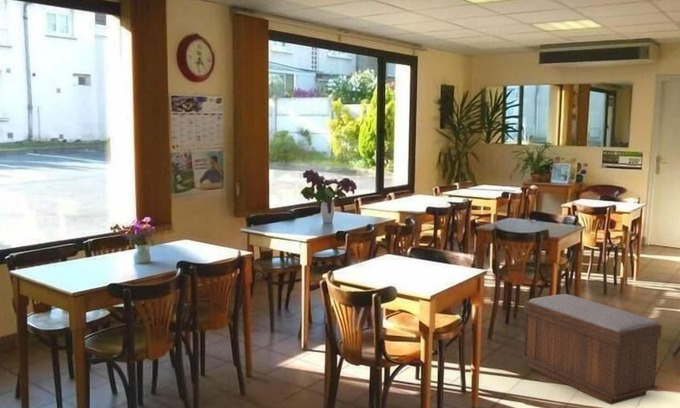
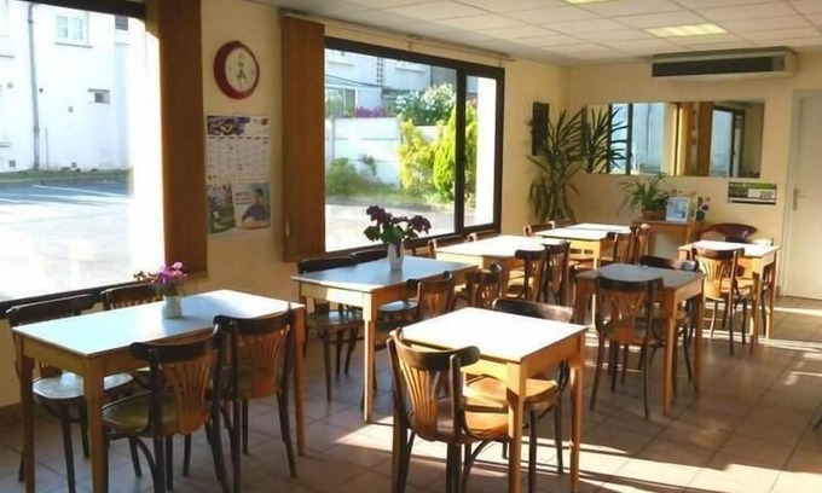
- bench (587, 344)
